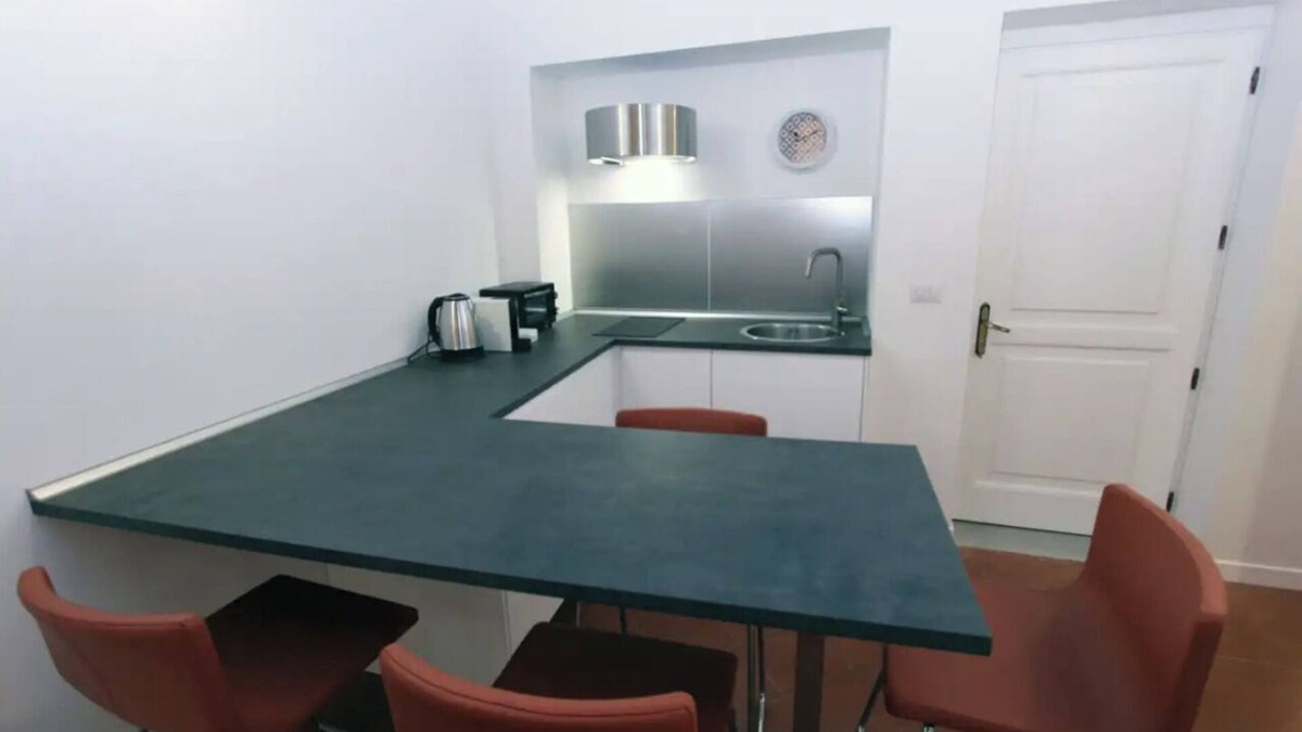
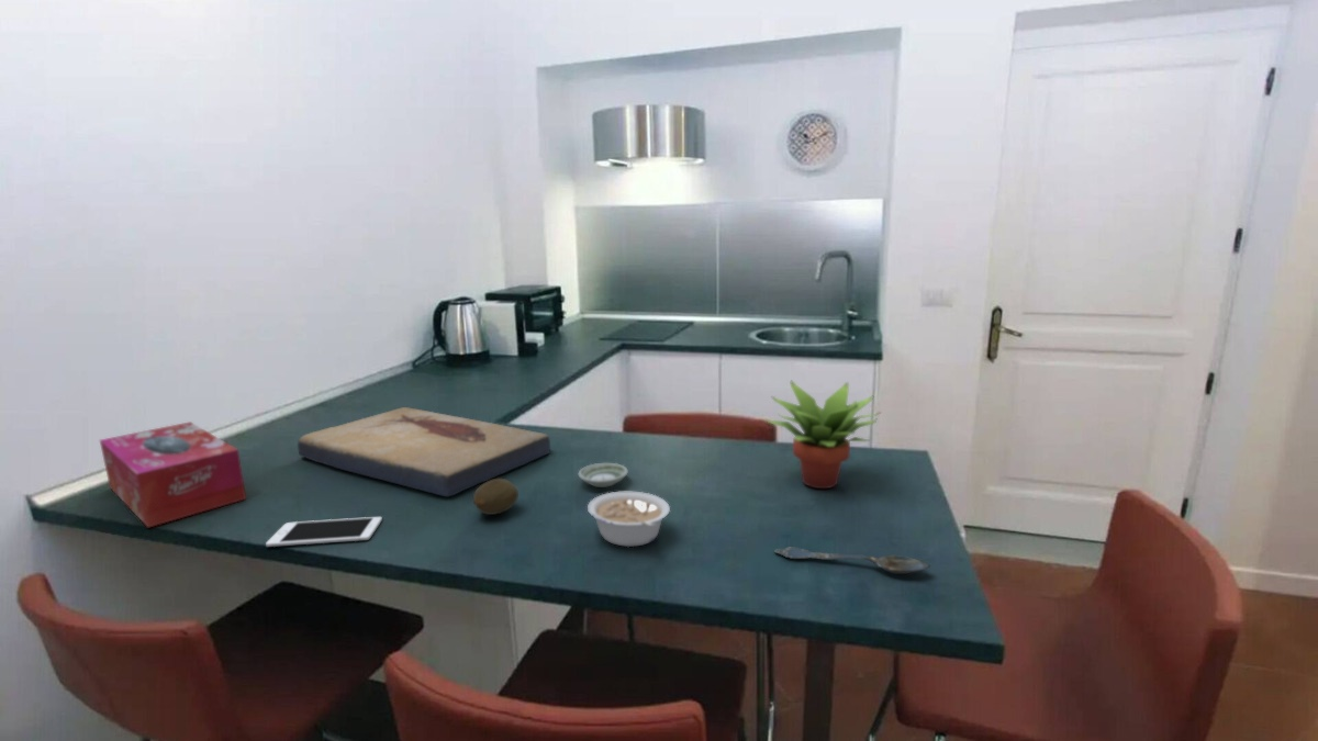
+ spoon (848, 558)
+ fish fossil (423, 445)
+ cell phone (326, 530)
+ fruit (495, 496)
+ succulent plant (825, 435)
+ saucer (603, 476)
+ legume (632, 518)
+ tissue box (171, 469)
